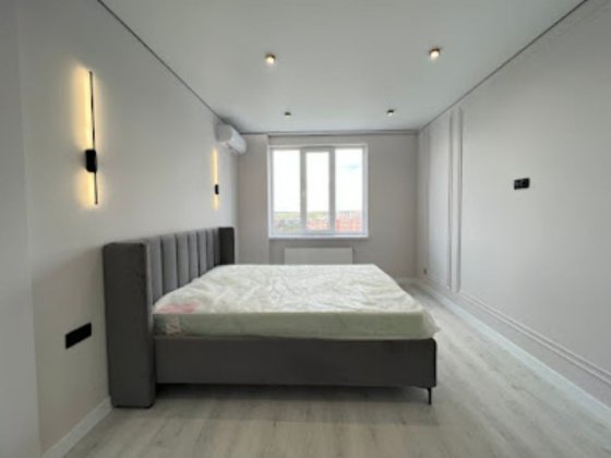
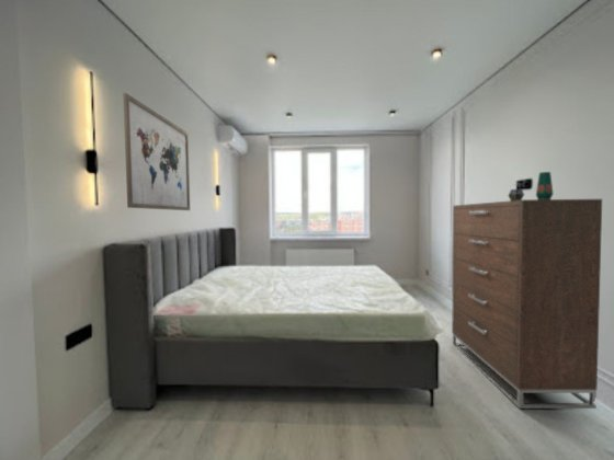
+ dresser (509, 287)
+ vase (536, 189)
+ wall art (163, 163)
